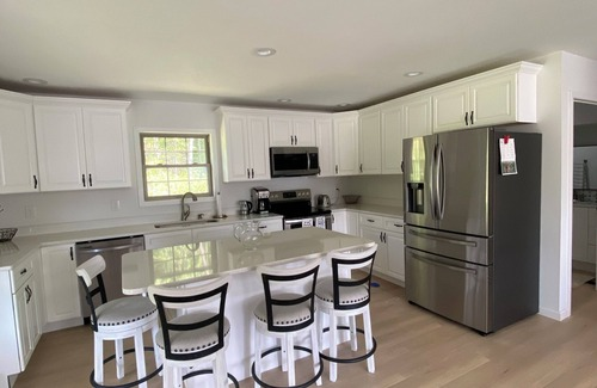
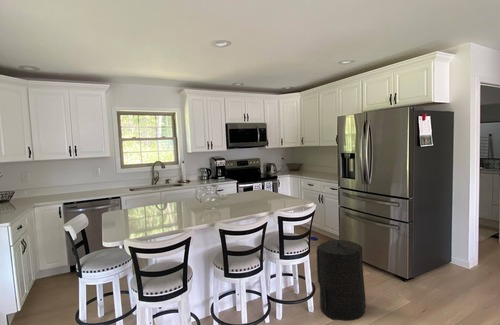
+ trash can (340, 274)
